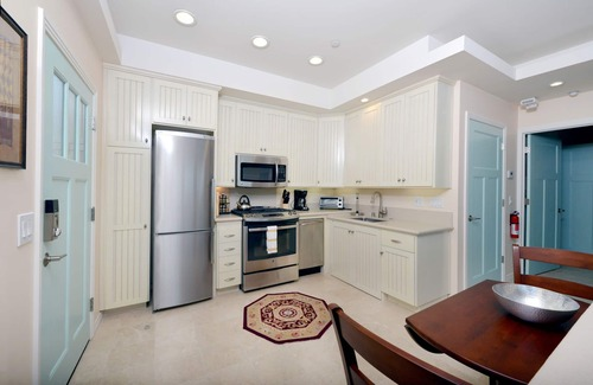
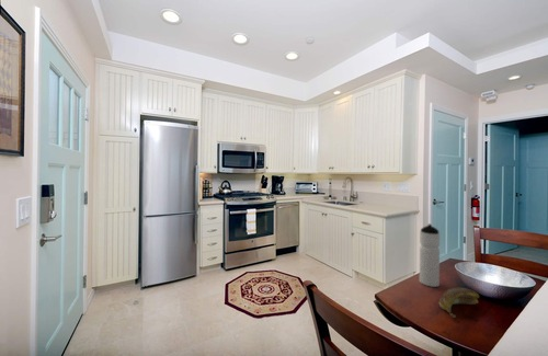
+ banana (457, 299)
+ water bottle (429, 253)
